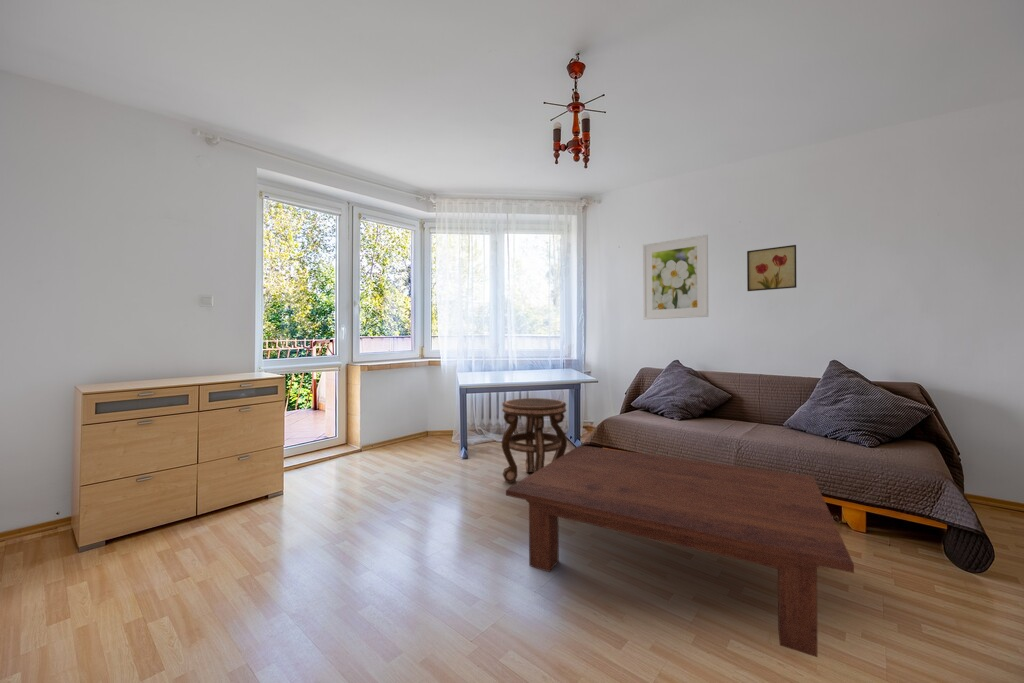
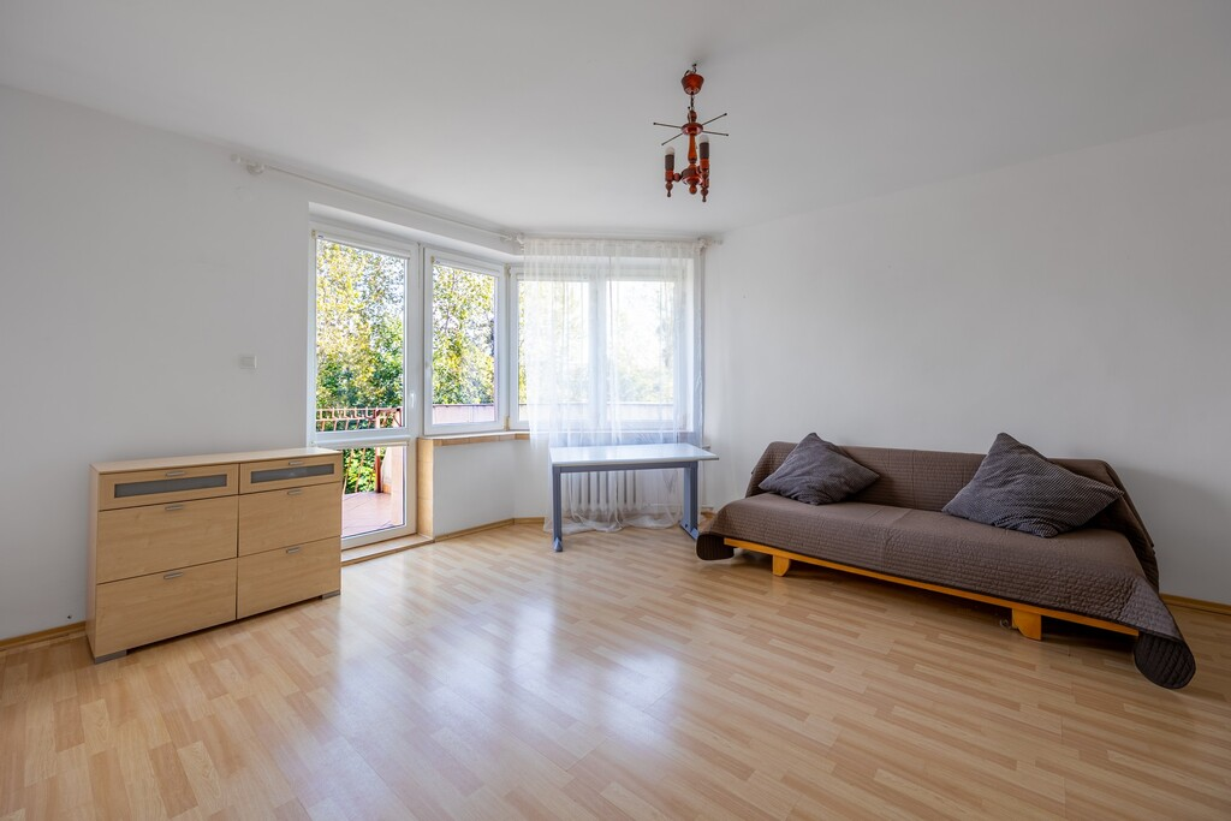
- wall art (771, 268)
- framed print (674, 279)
- coffee table (666, 520)
- side table (535, 441)
